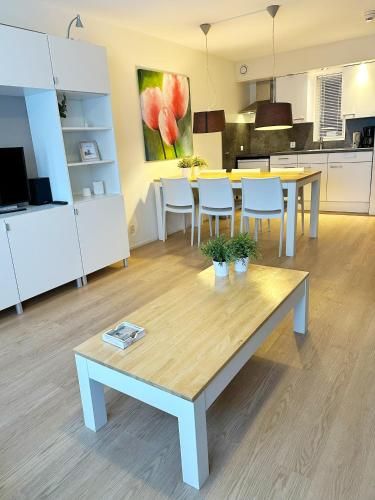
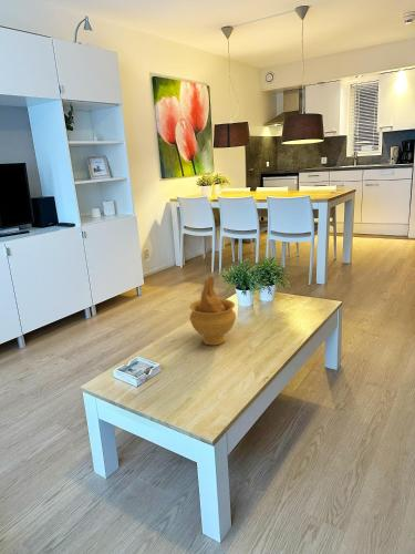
+ decorative bowl (211, 309)
